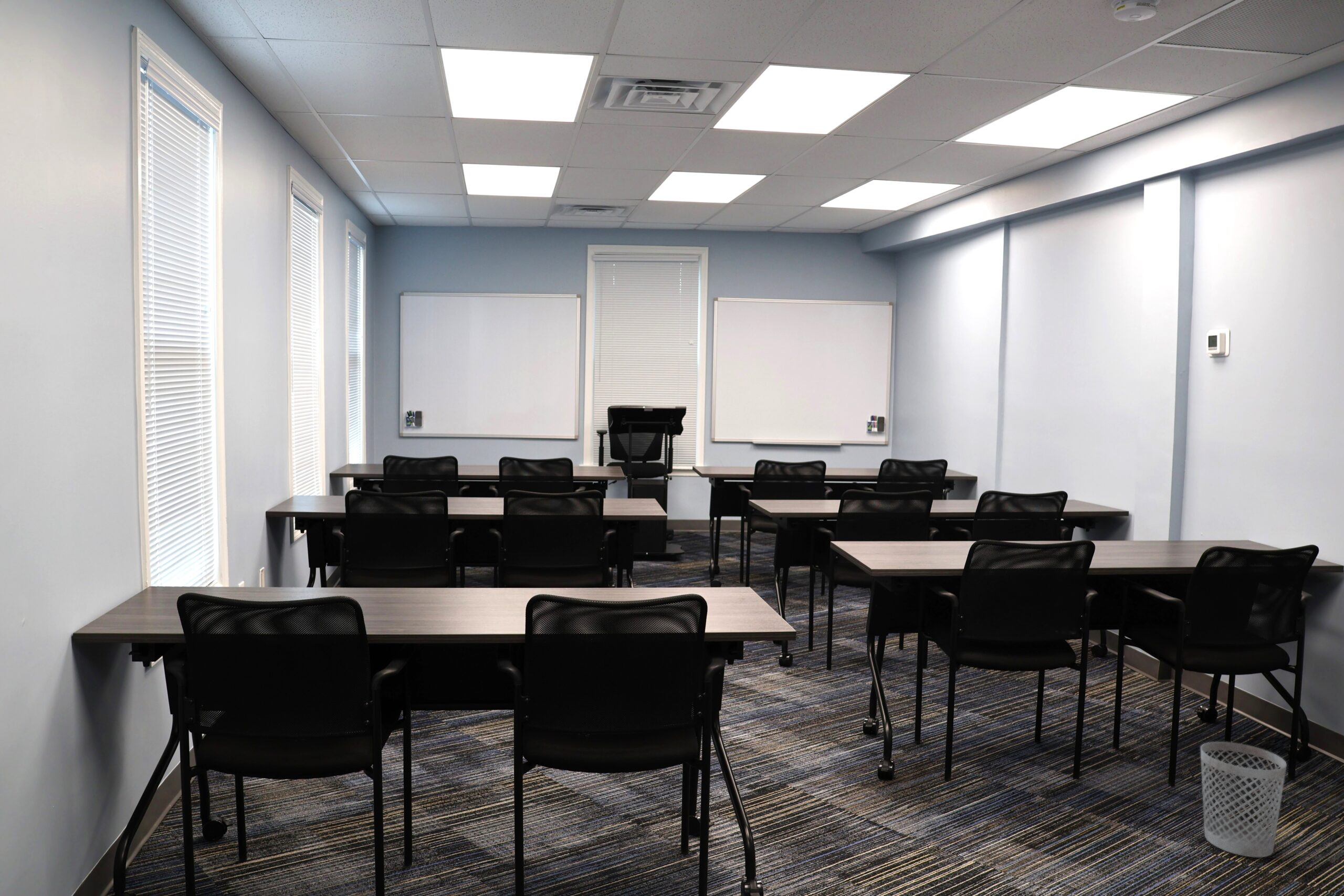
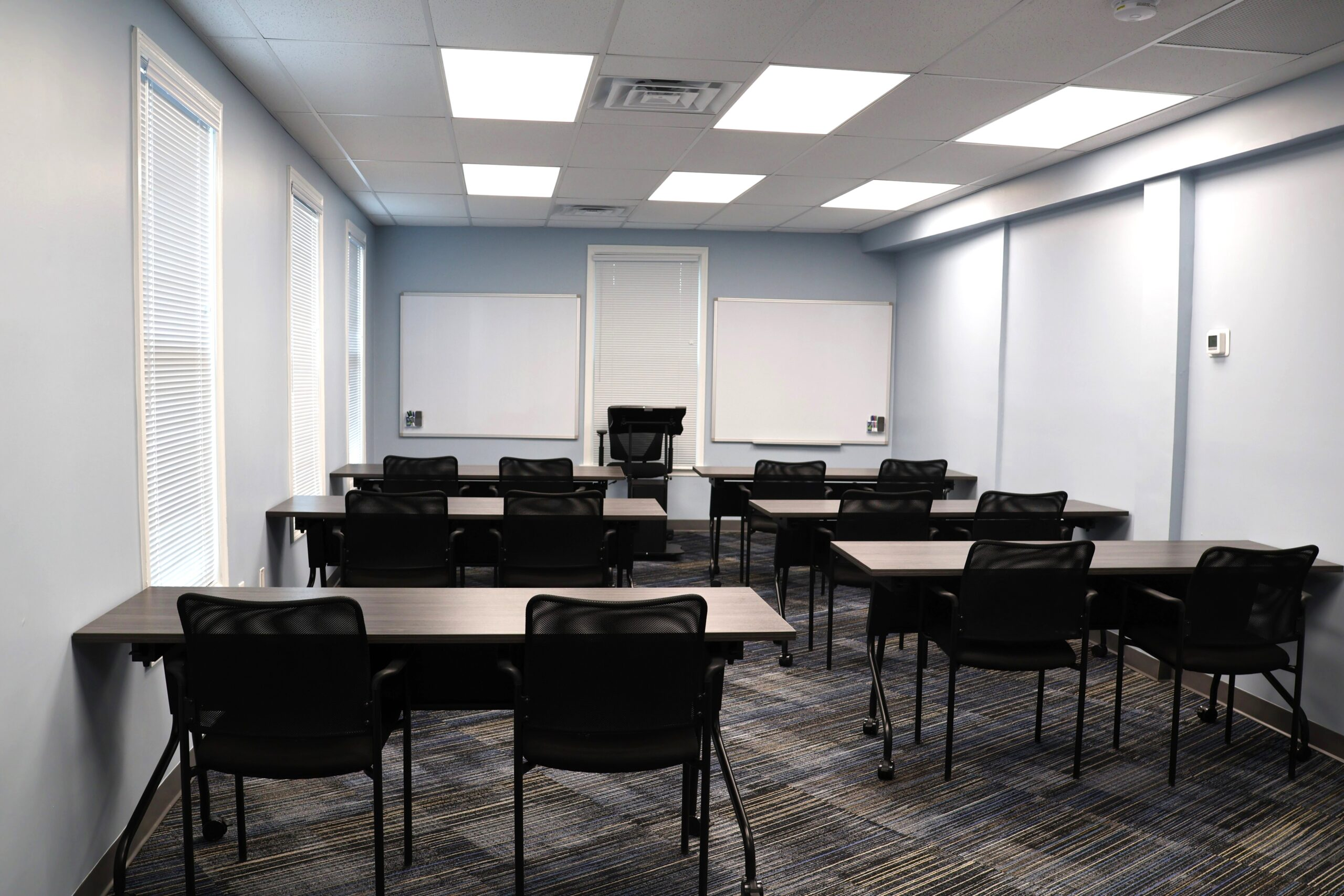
- wastebasket (1240, 799)
